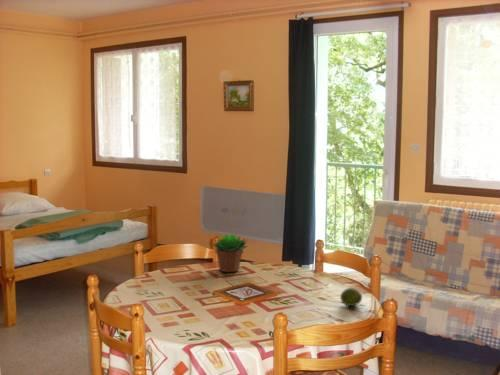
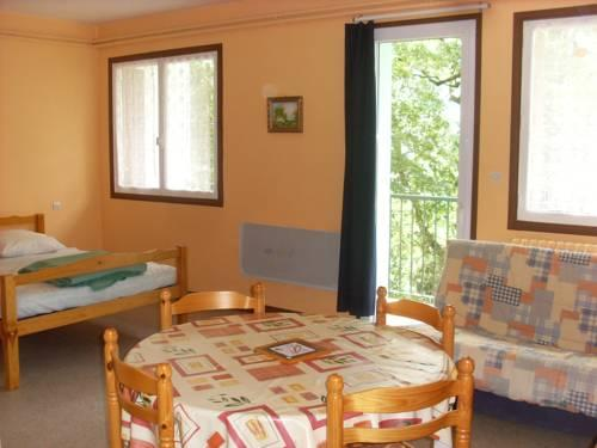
- fruit (350, 297)
- succulent plant (230, 252)
